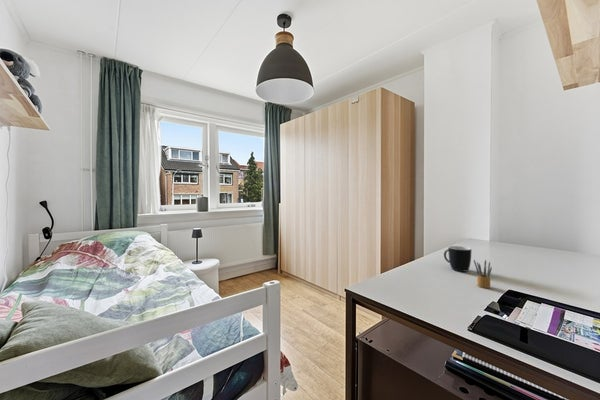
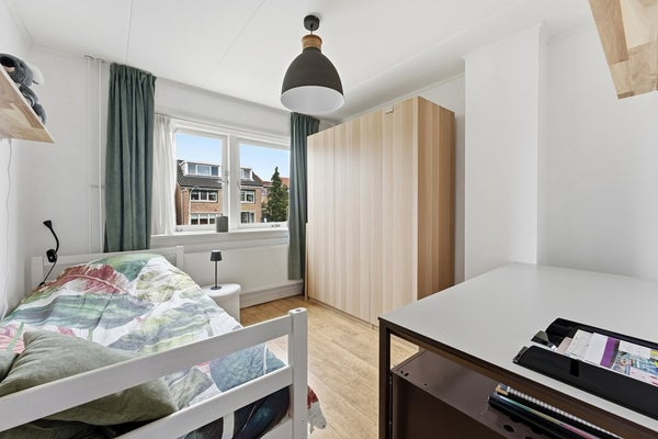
- mug (456, 258)
- pencil box (484, 272)
